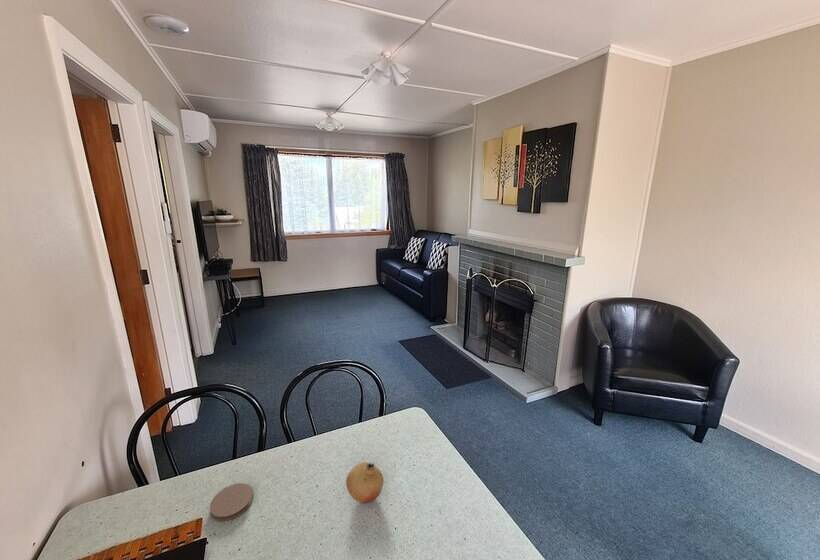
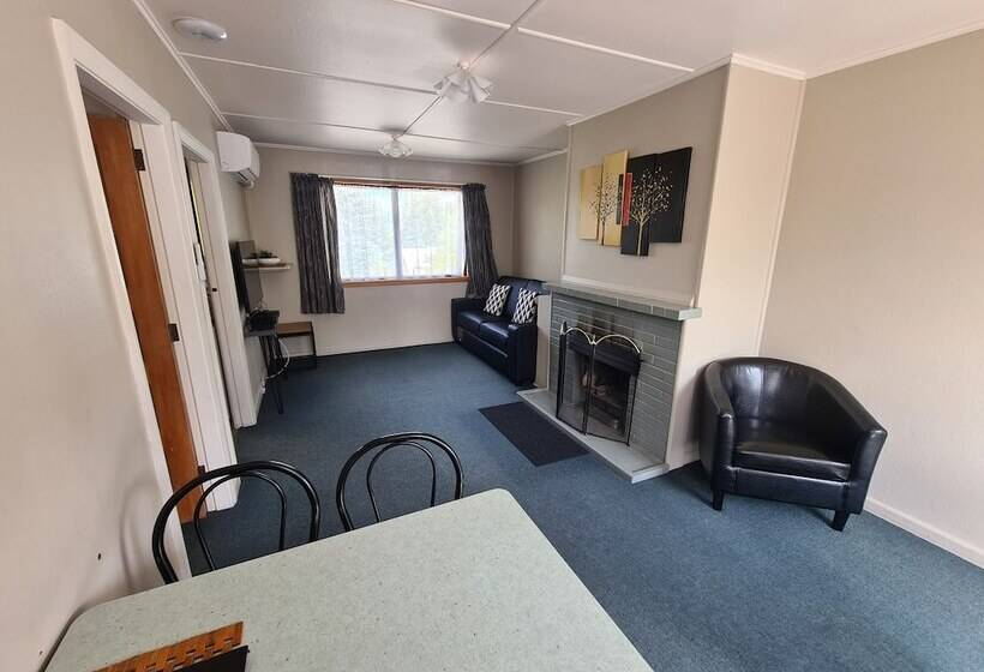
- fruit (364, 480)
- coaster (232, 501)
